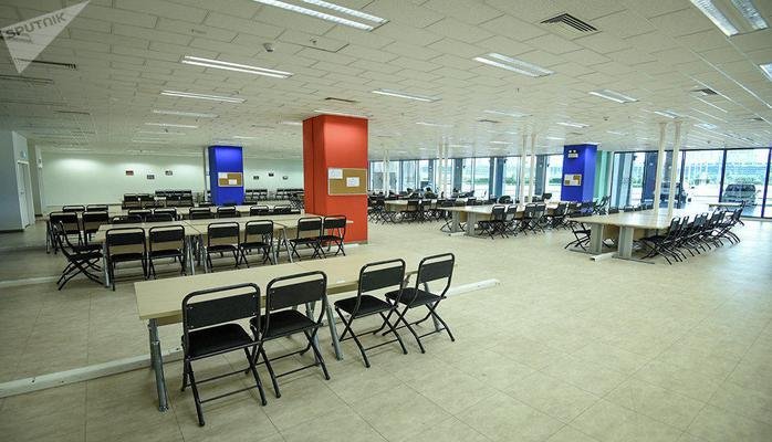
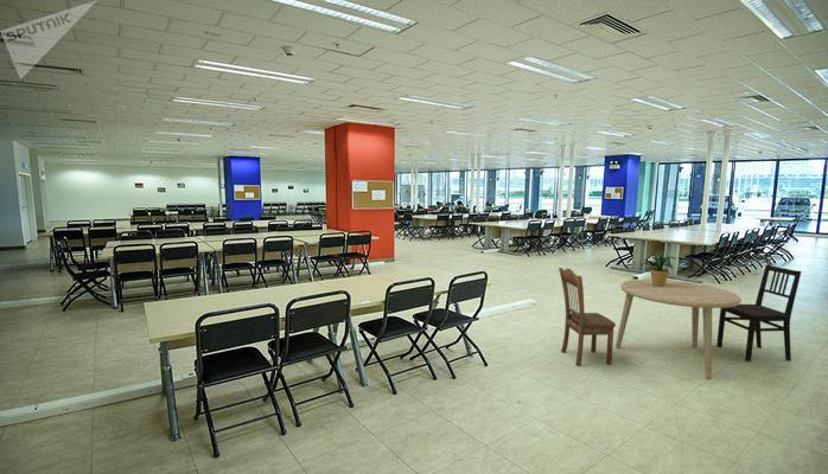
+ dining chair (586, 313)
+ dining chair (757, 310)
+ dining table (692, 324)
+ potted plant (660, 270)
